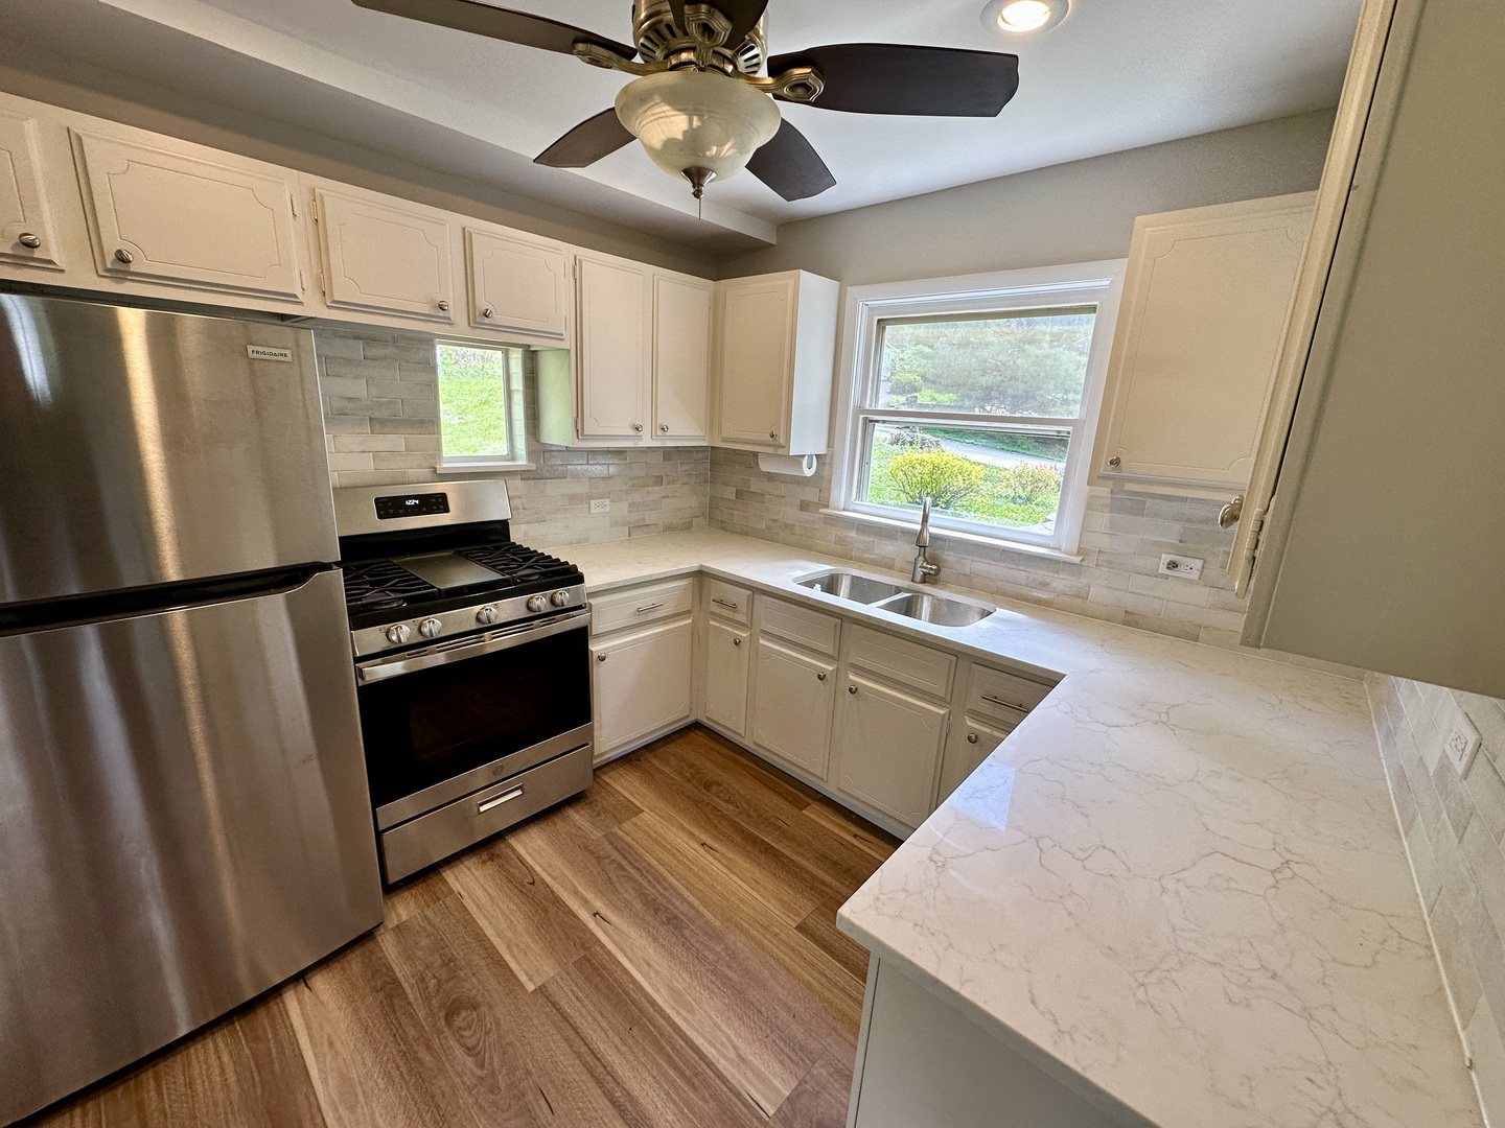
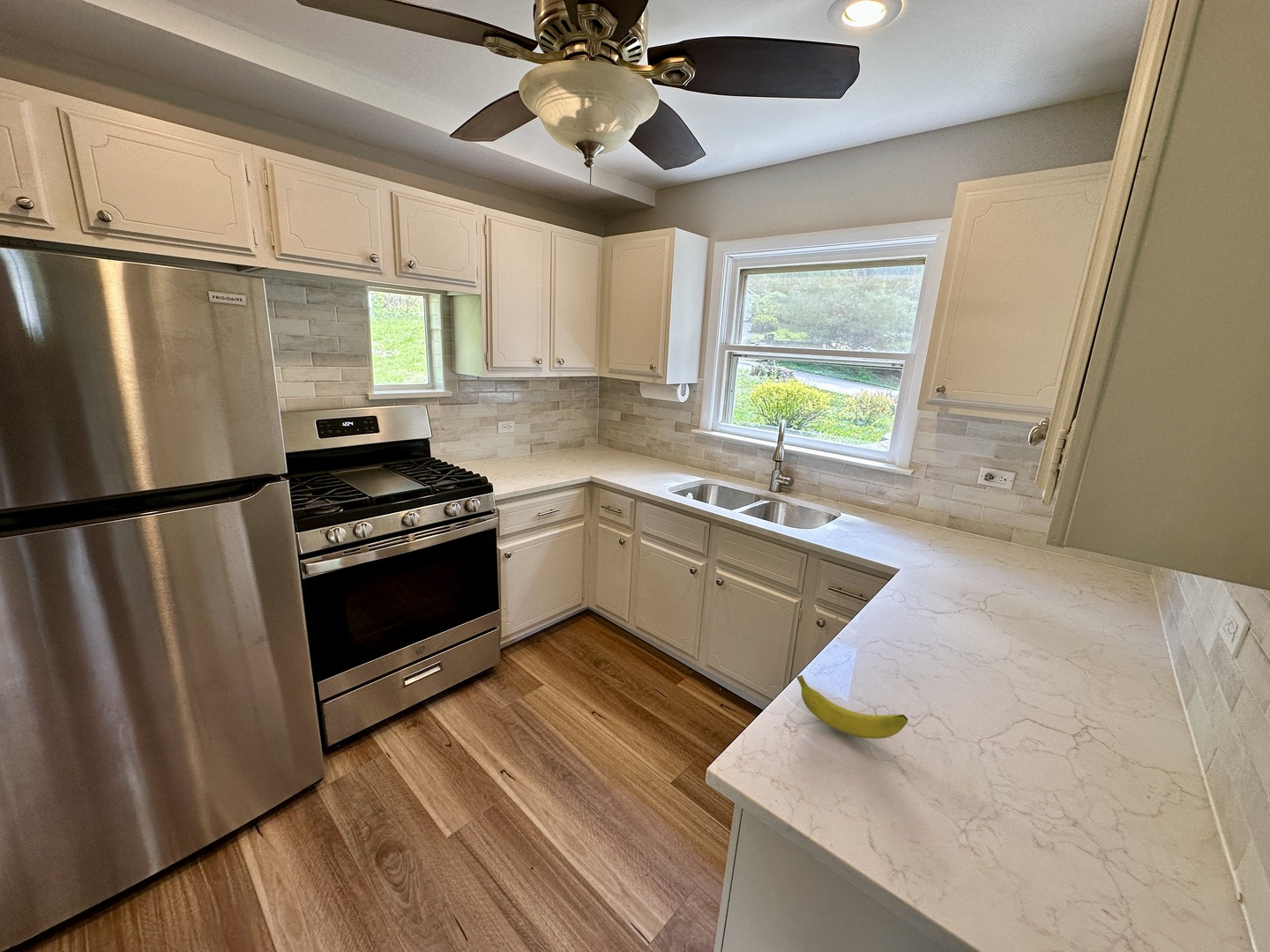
+ banana (847, 712)
